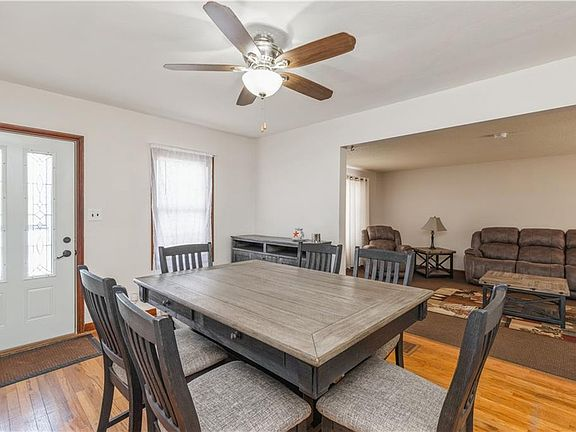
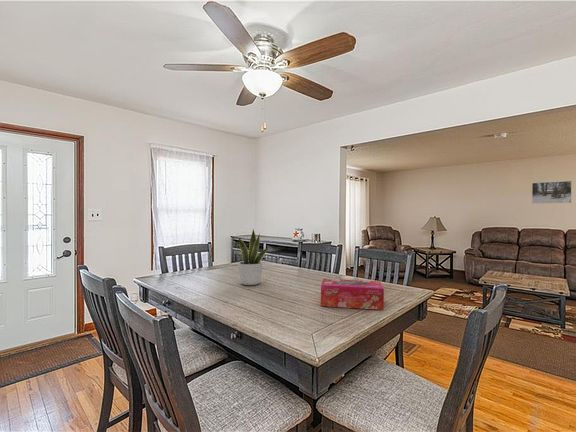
+ potted plant (249, 255)
+ tissue box (351, 293)
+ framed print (551, 192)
